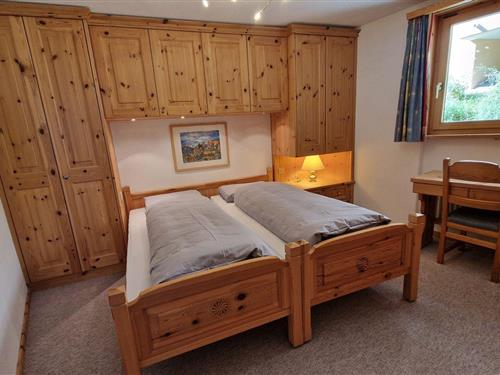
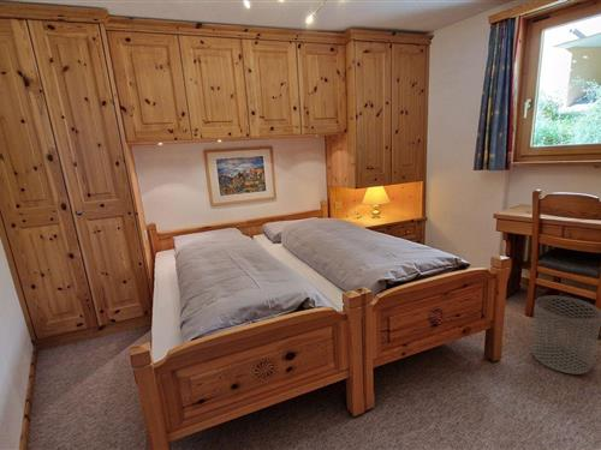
+ waste bin (564, 334)
